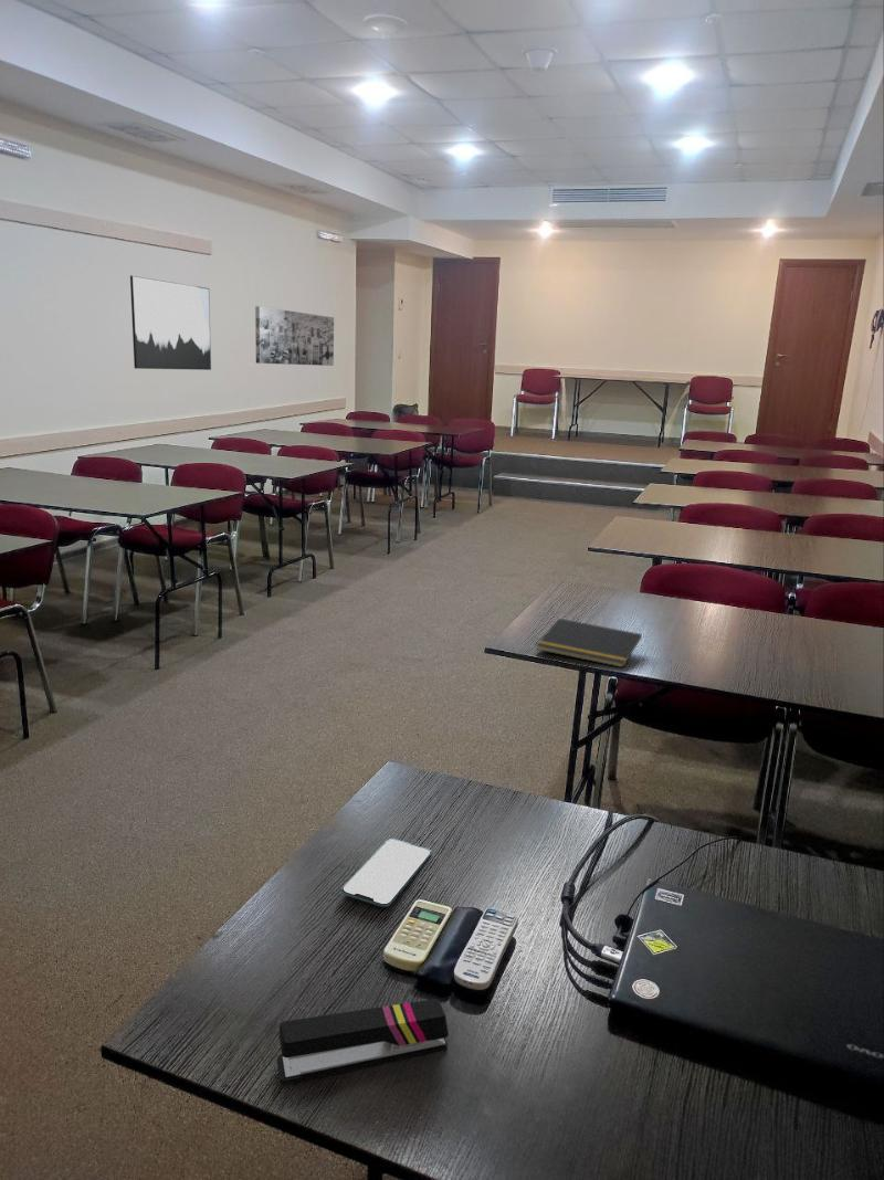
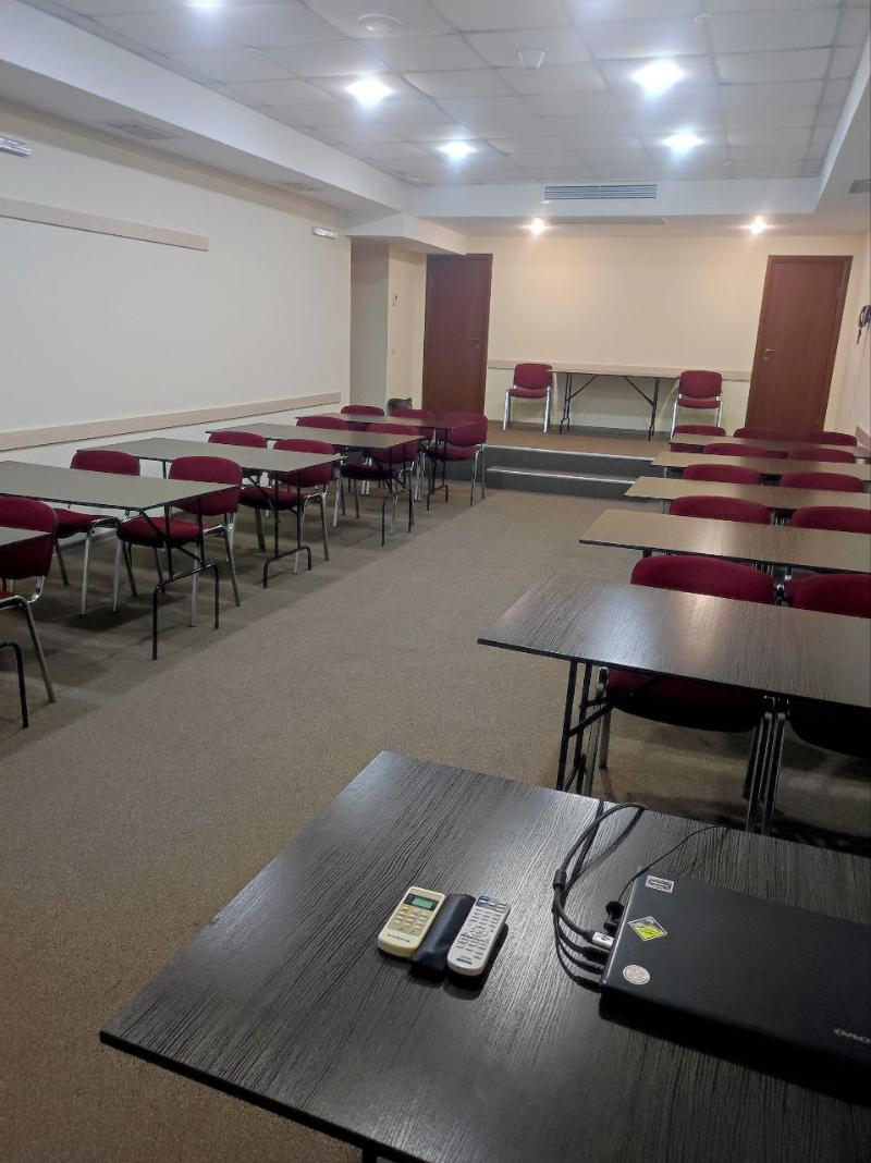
- stapler (365, 1035)
- wall art (173, 326)
- wall art (297, 338)
- notepad (589, 641)
- smartphone (388, 871)
